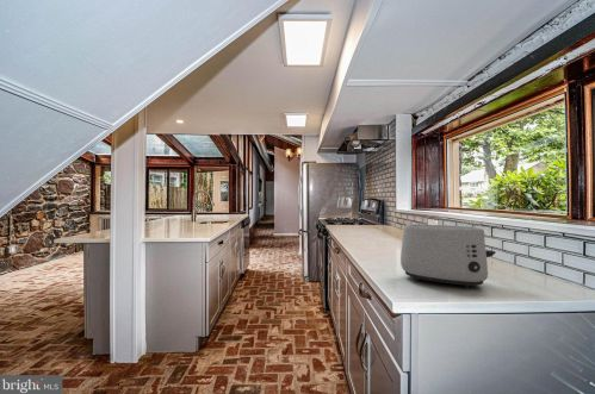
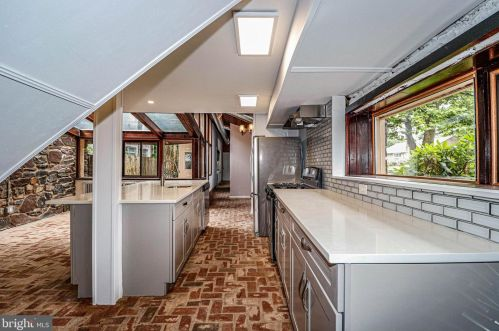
- toaster (442, 254)
